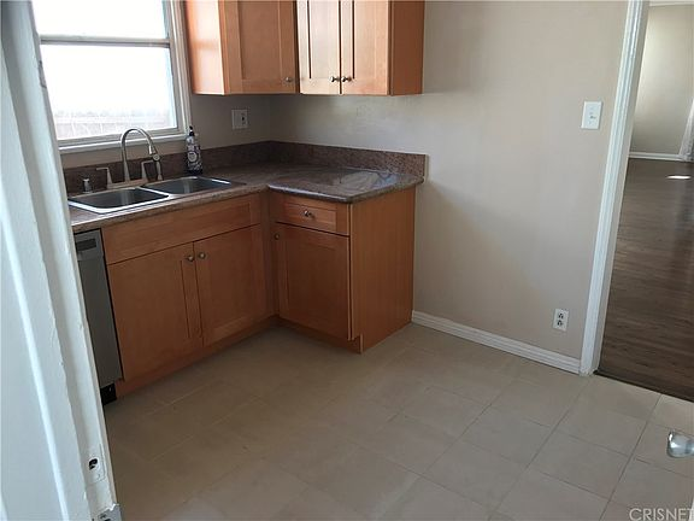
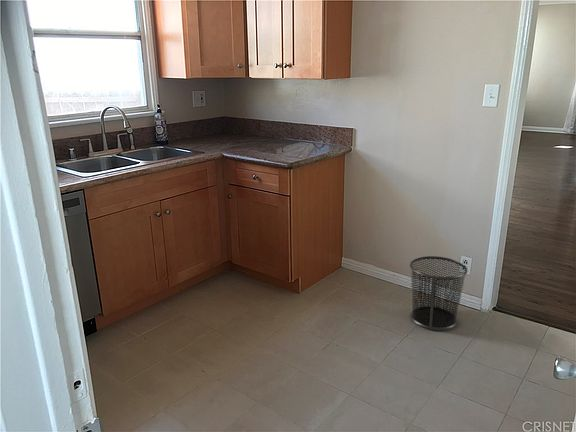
+ trash can (435, 293)
